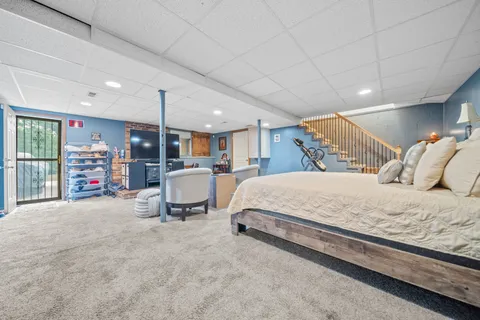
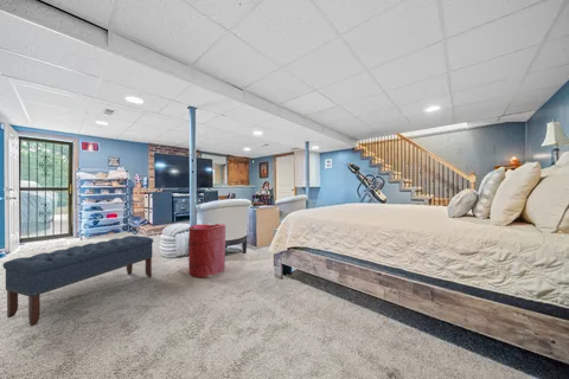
+ bench (92, 269)
+ laundry hamper (207, 246)
